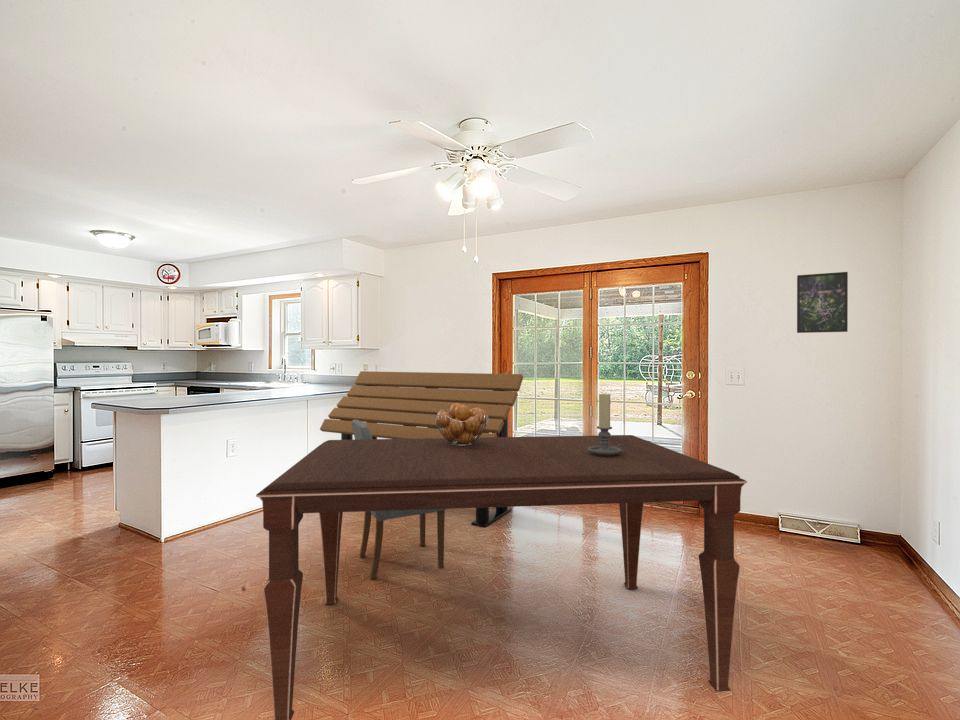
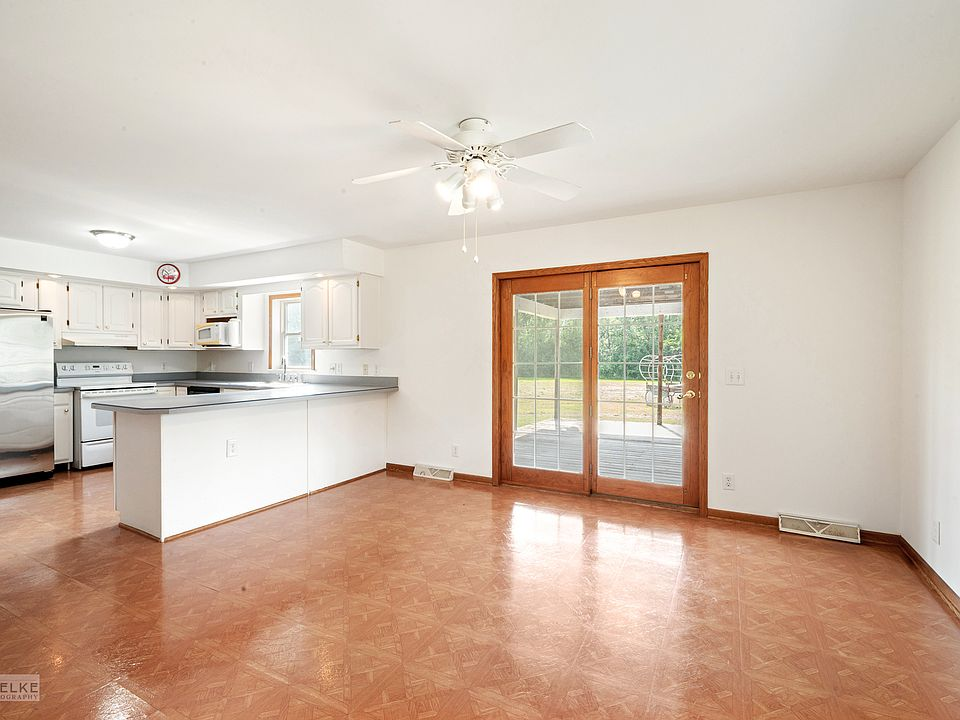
- bench (417, 438)
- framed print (821, 303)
- dining table (496, 506)
- dining chair (397, 510)
- fruit basket (461, 423)
- candle holder (607, 423)
